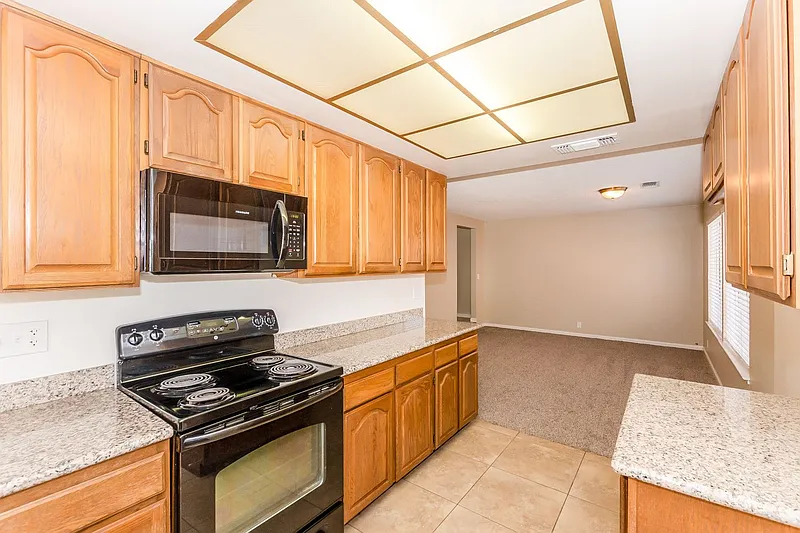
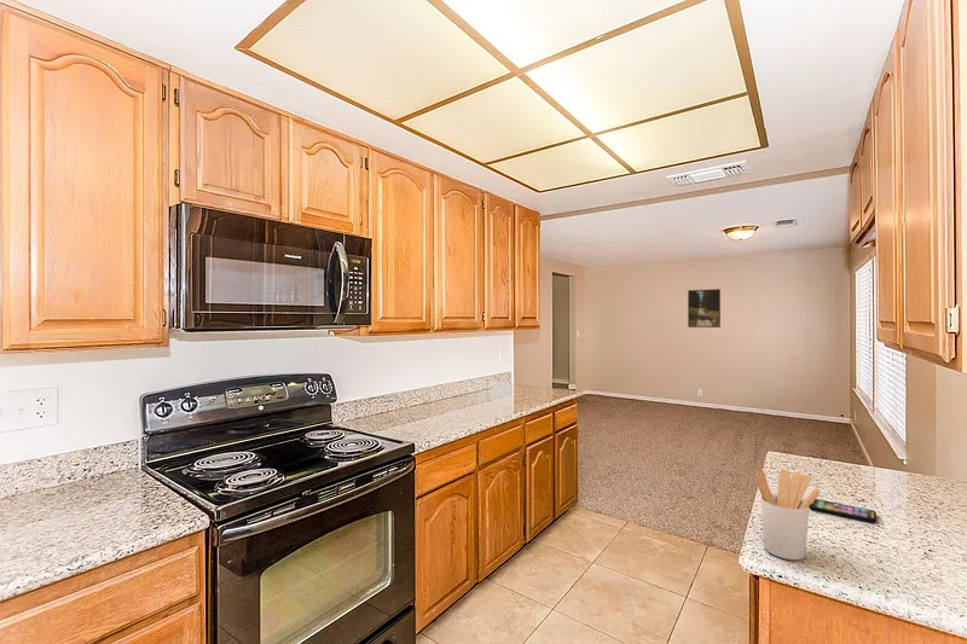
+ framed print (703, 308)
+ smartphone (841, 510)
+ utensil holder (787, 510)
